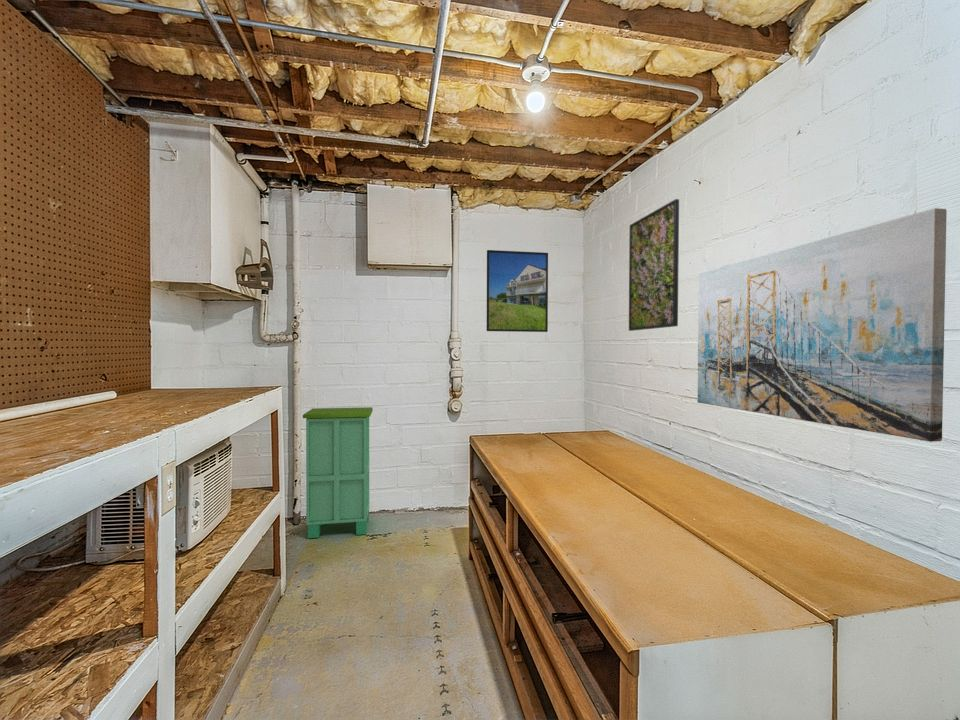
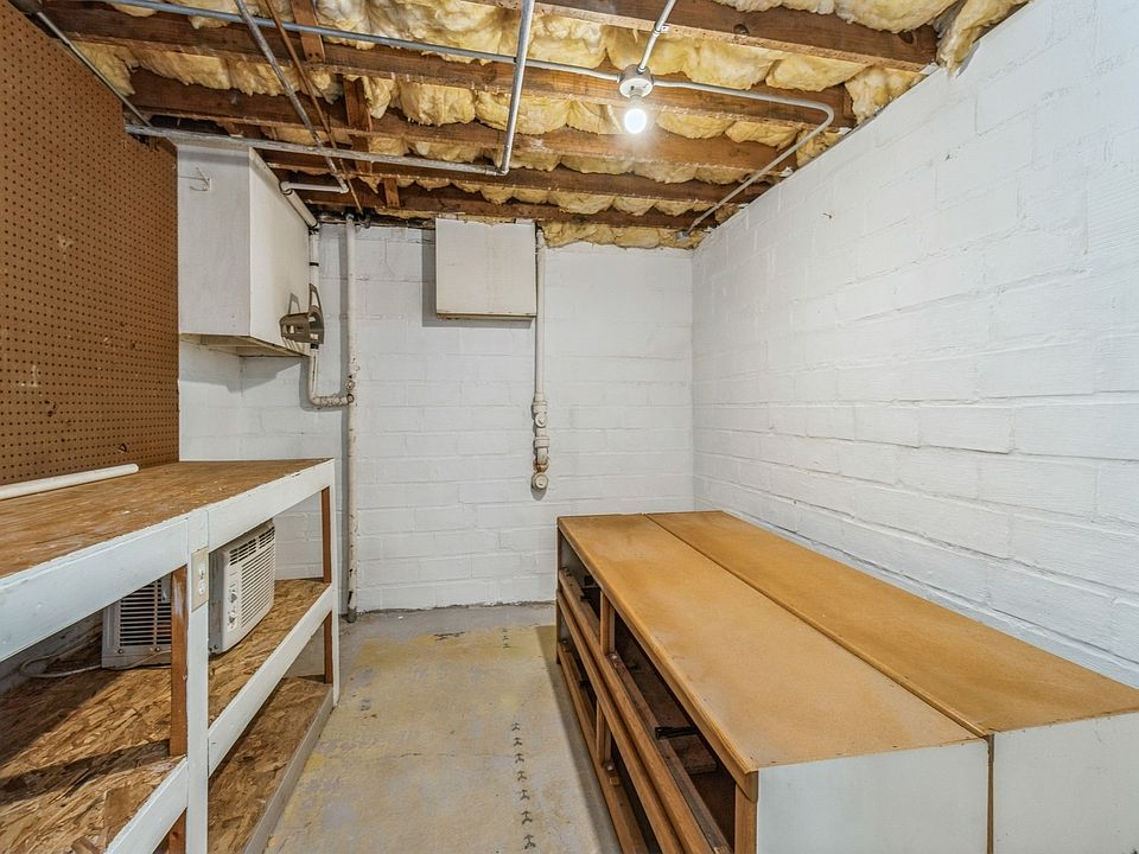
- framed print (651, 271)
- cabinet (339, 469)
- wall art (786, 333)
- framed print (517, 291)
